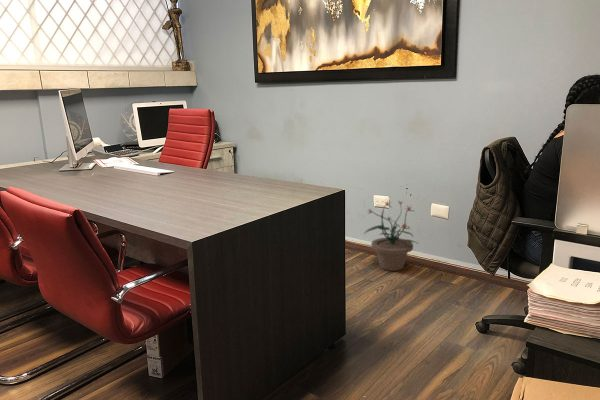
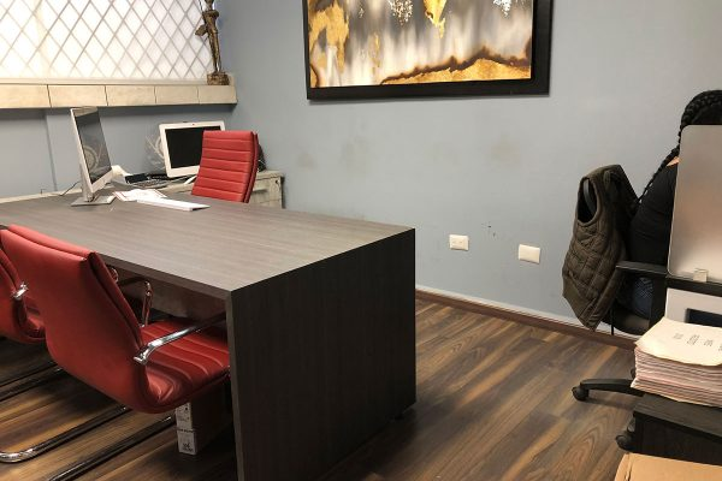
- potted plant (392, 234)
